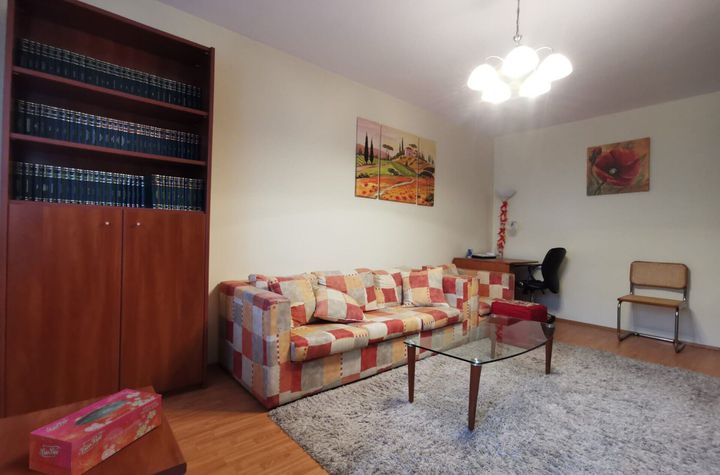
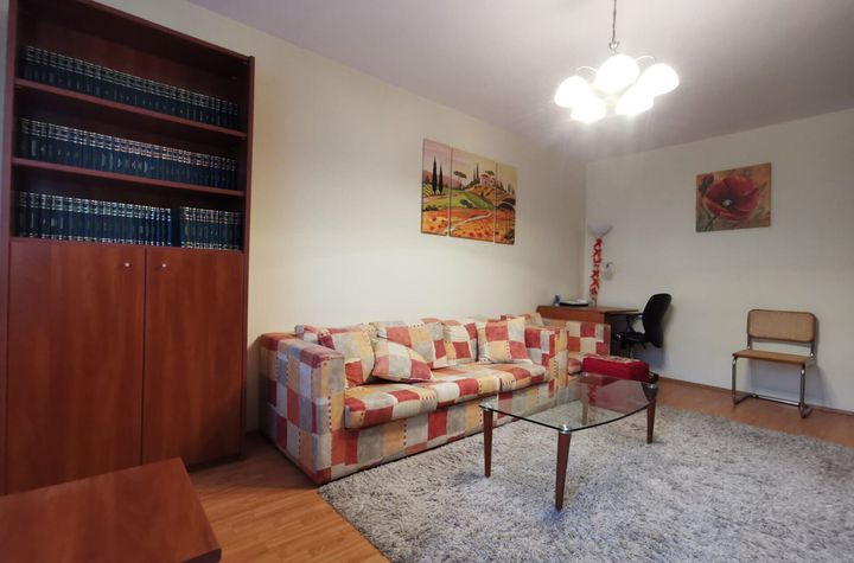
- tissue box (102, 427)
